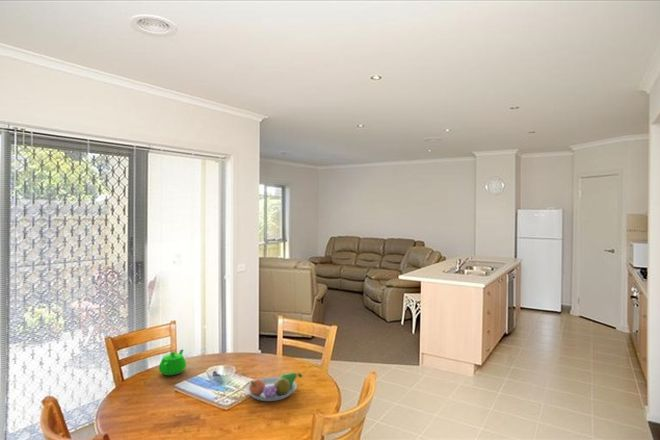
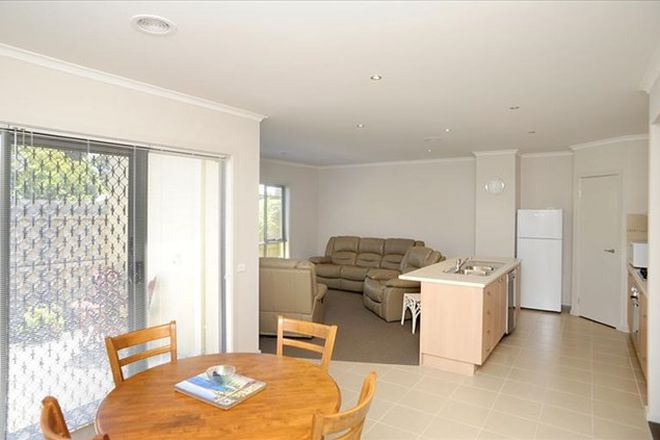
- fruit bowl (273, 382)
- teapot (173, 361)
